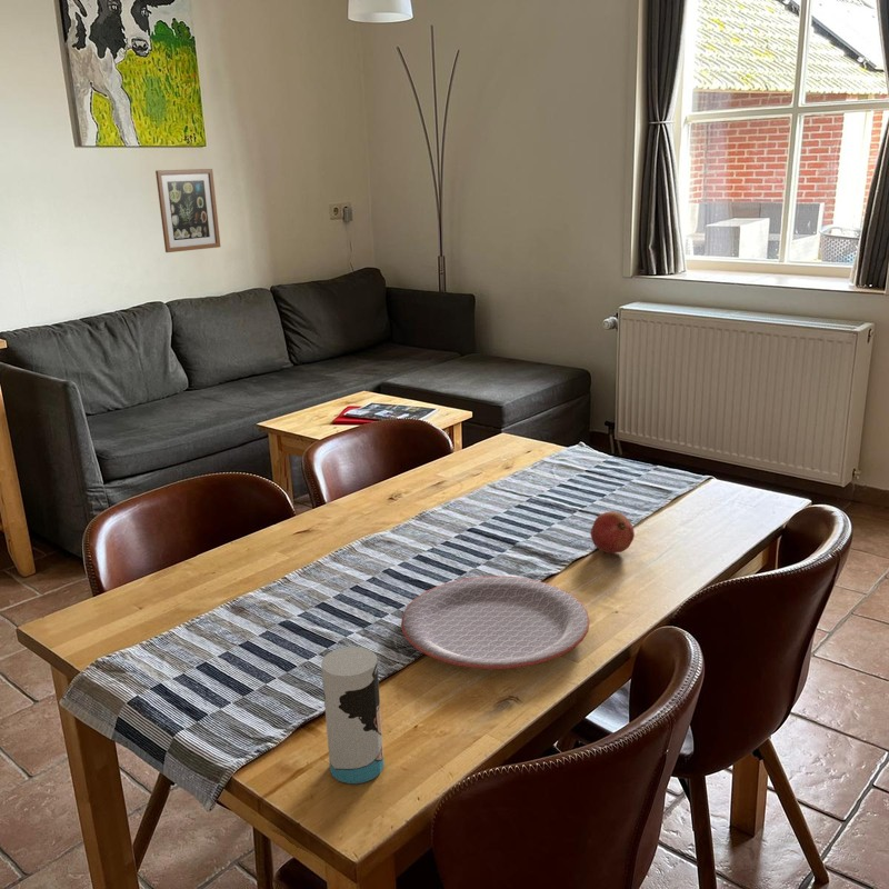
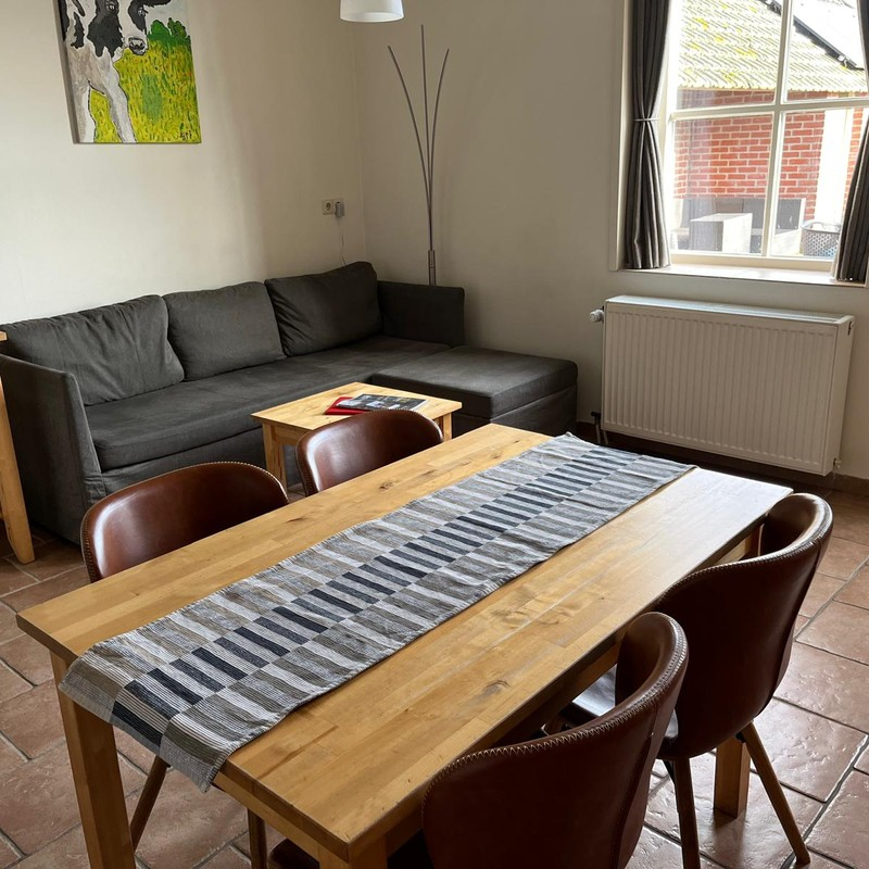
- wall art (189, 210)
- fruit (610, 531)
- plate (495, 623)
- cup (352, 715)
